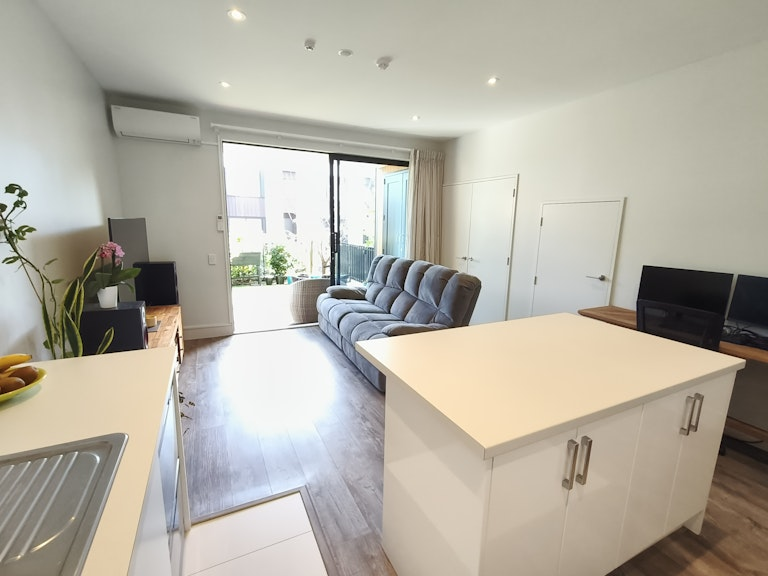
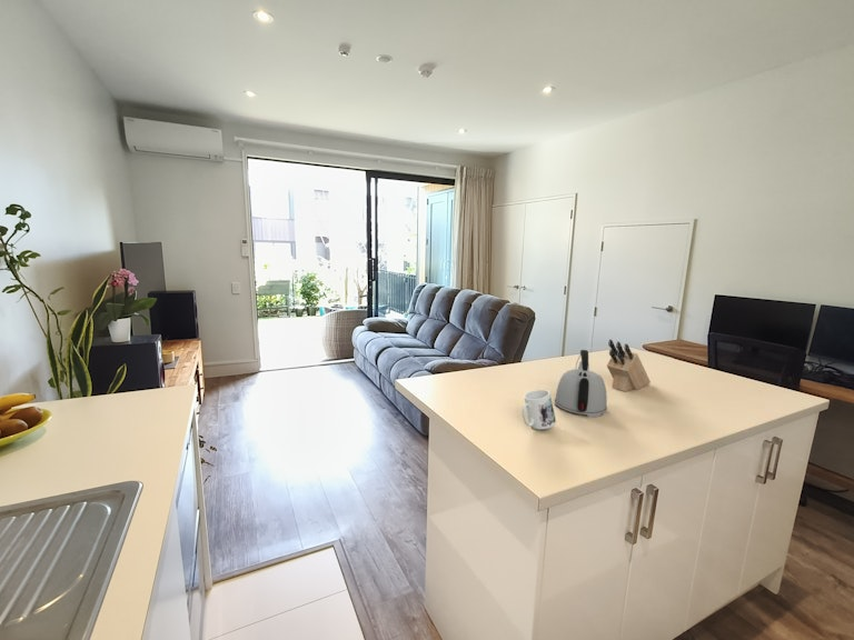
+ kettle (582, 379)
+ mug (538, 410)
+ knife block (628, 362)
